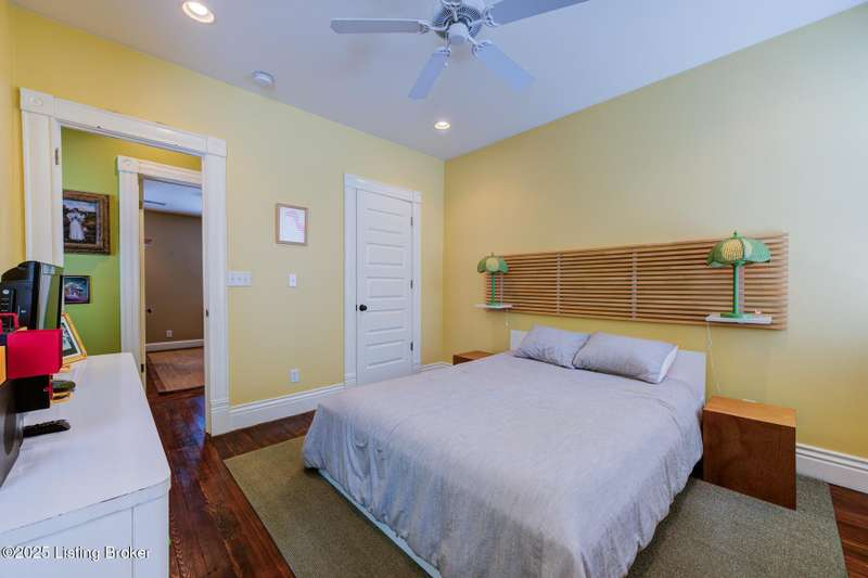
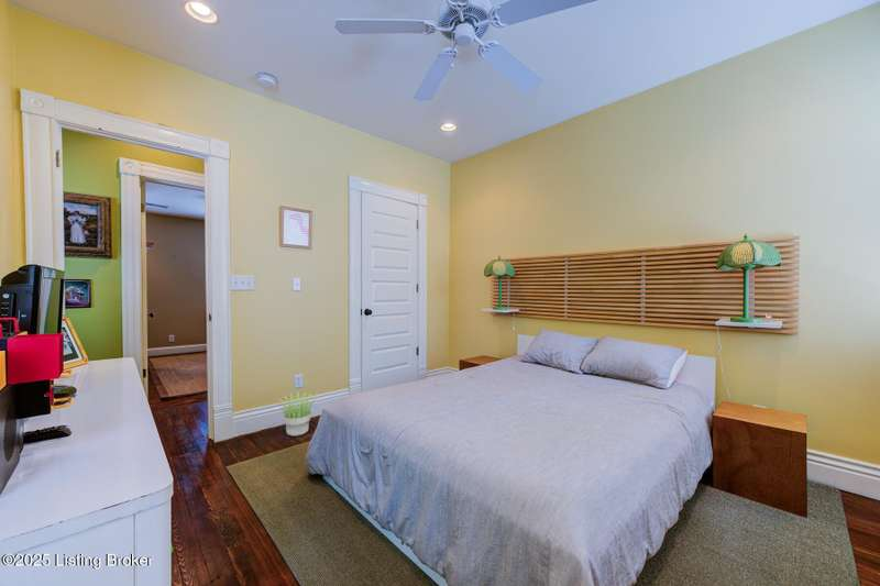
+ potted plant (297, 414)
